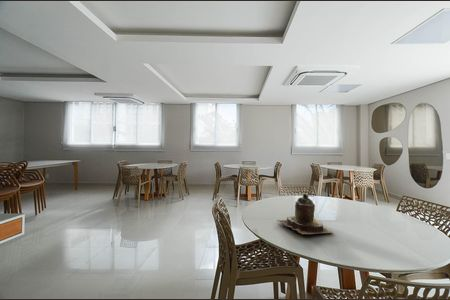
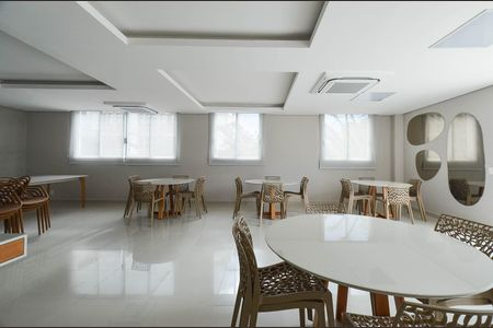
- teapot (303, 211)
